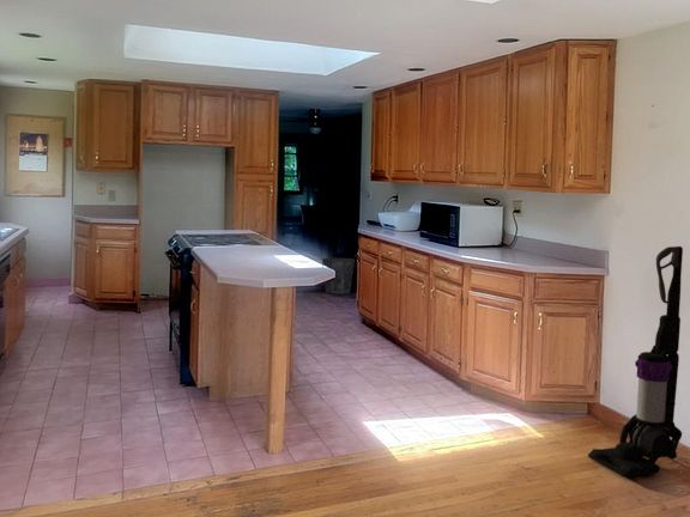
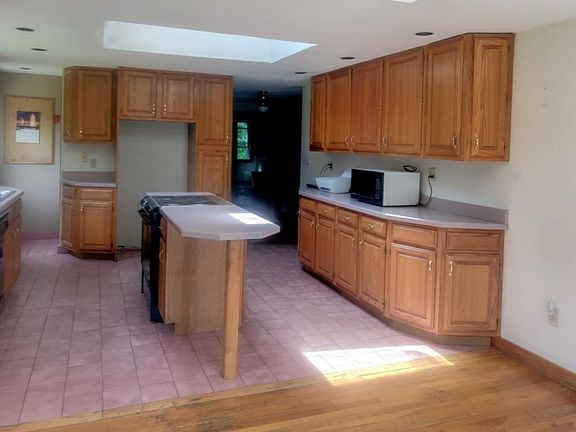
- vacuum cleaner (648, 355)
- waste bin (338, 275)
